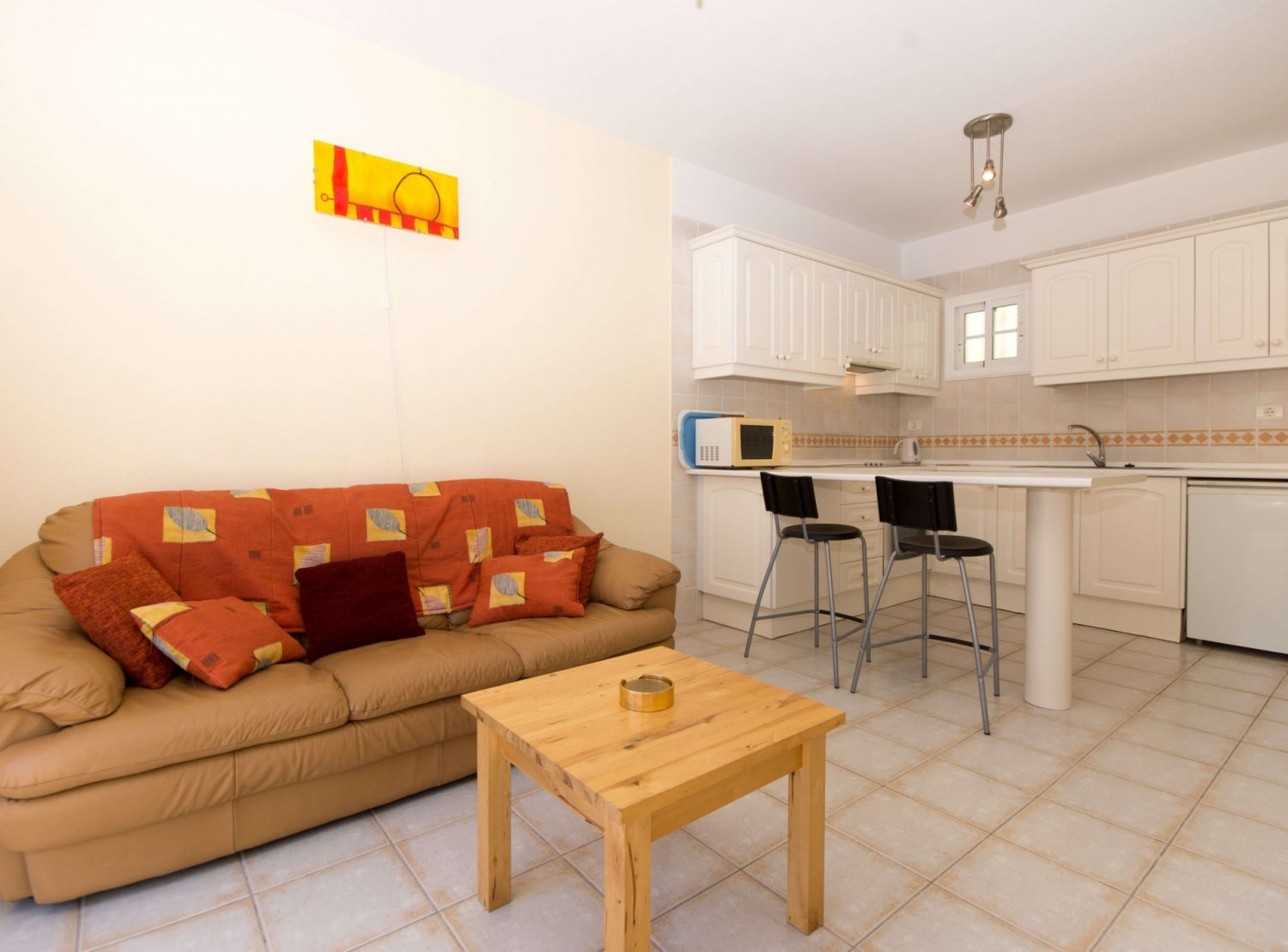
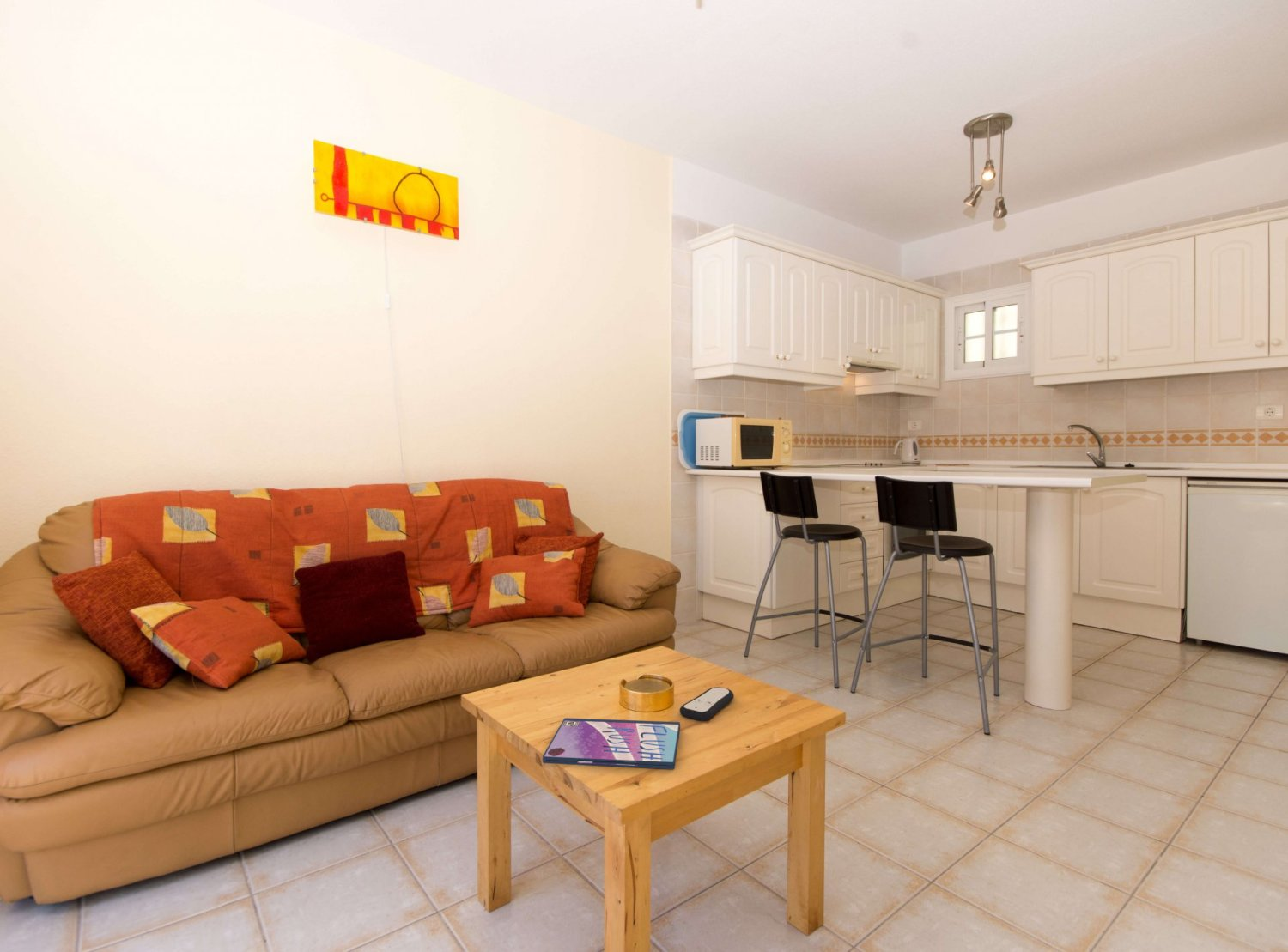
+ video game case (615, 741)
+ remote control (708, 702)
